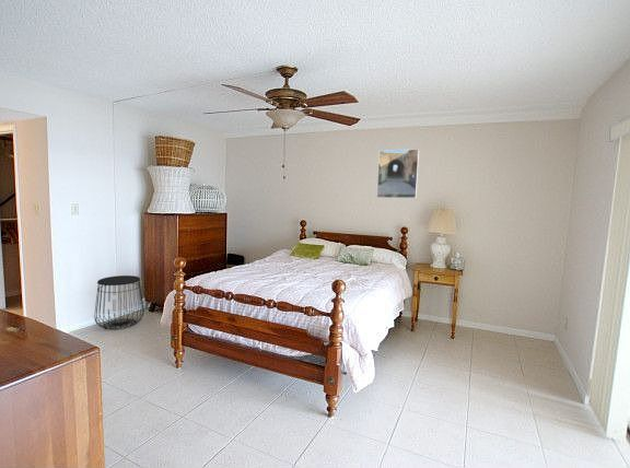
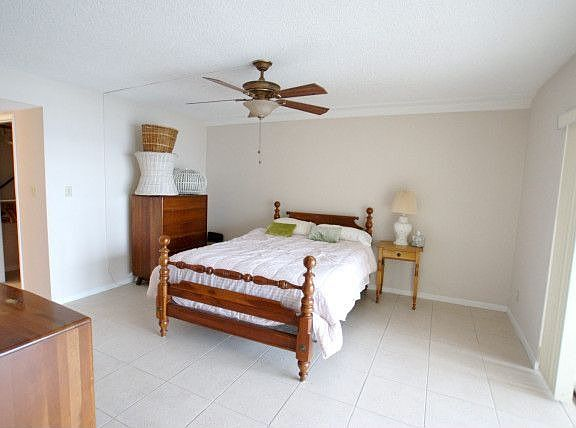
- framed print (397, 174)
- side table (120, 302)
